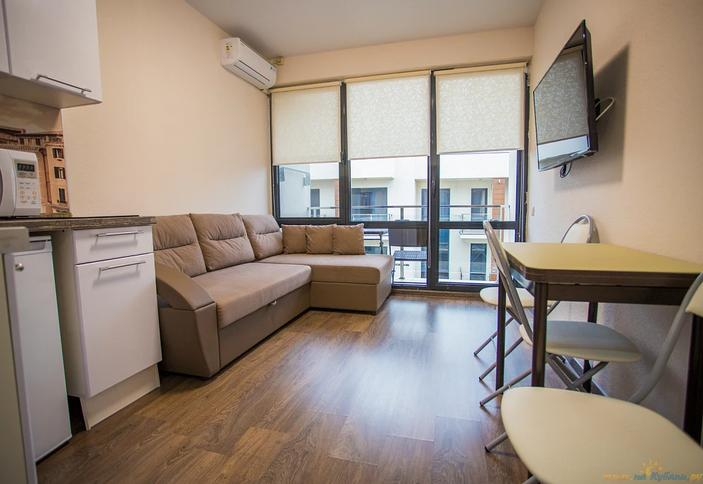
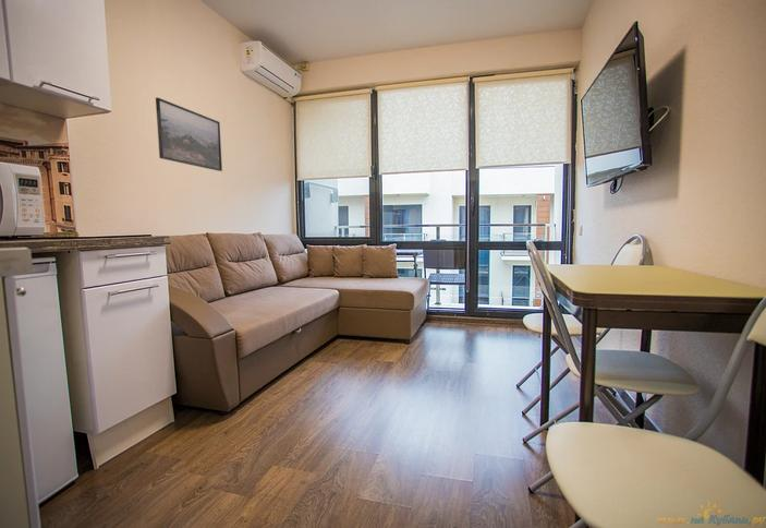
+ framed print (192, 137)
